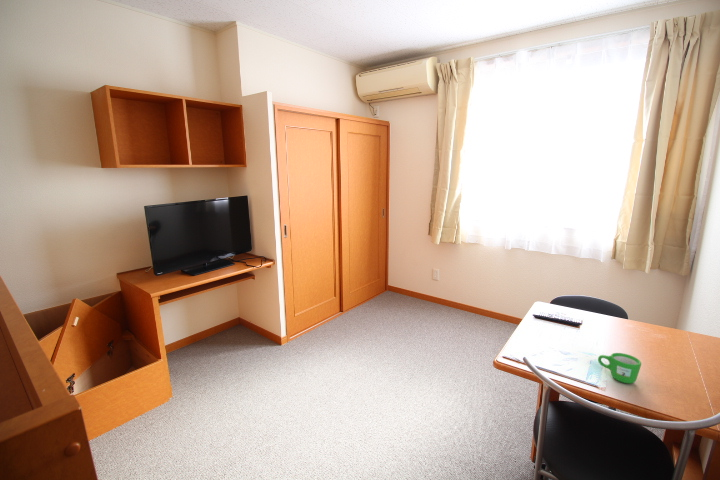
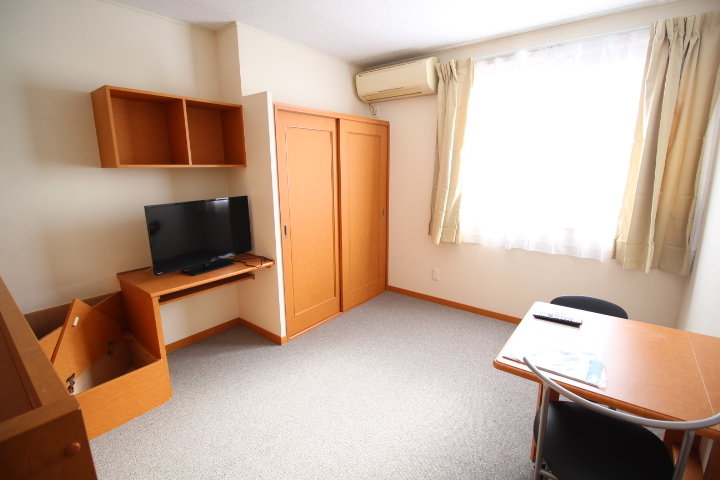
- mug (618, 366)
